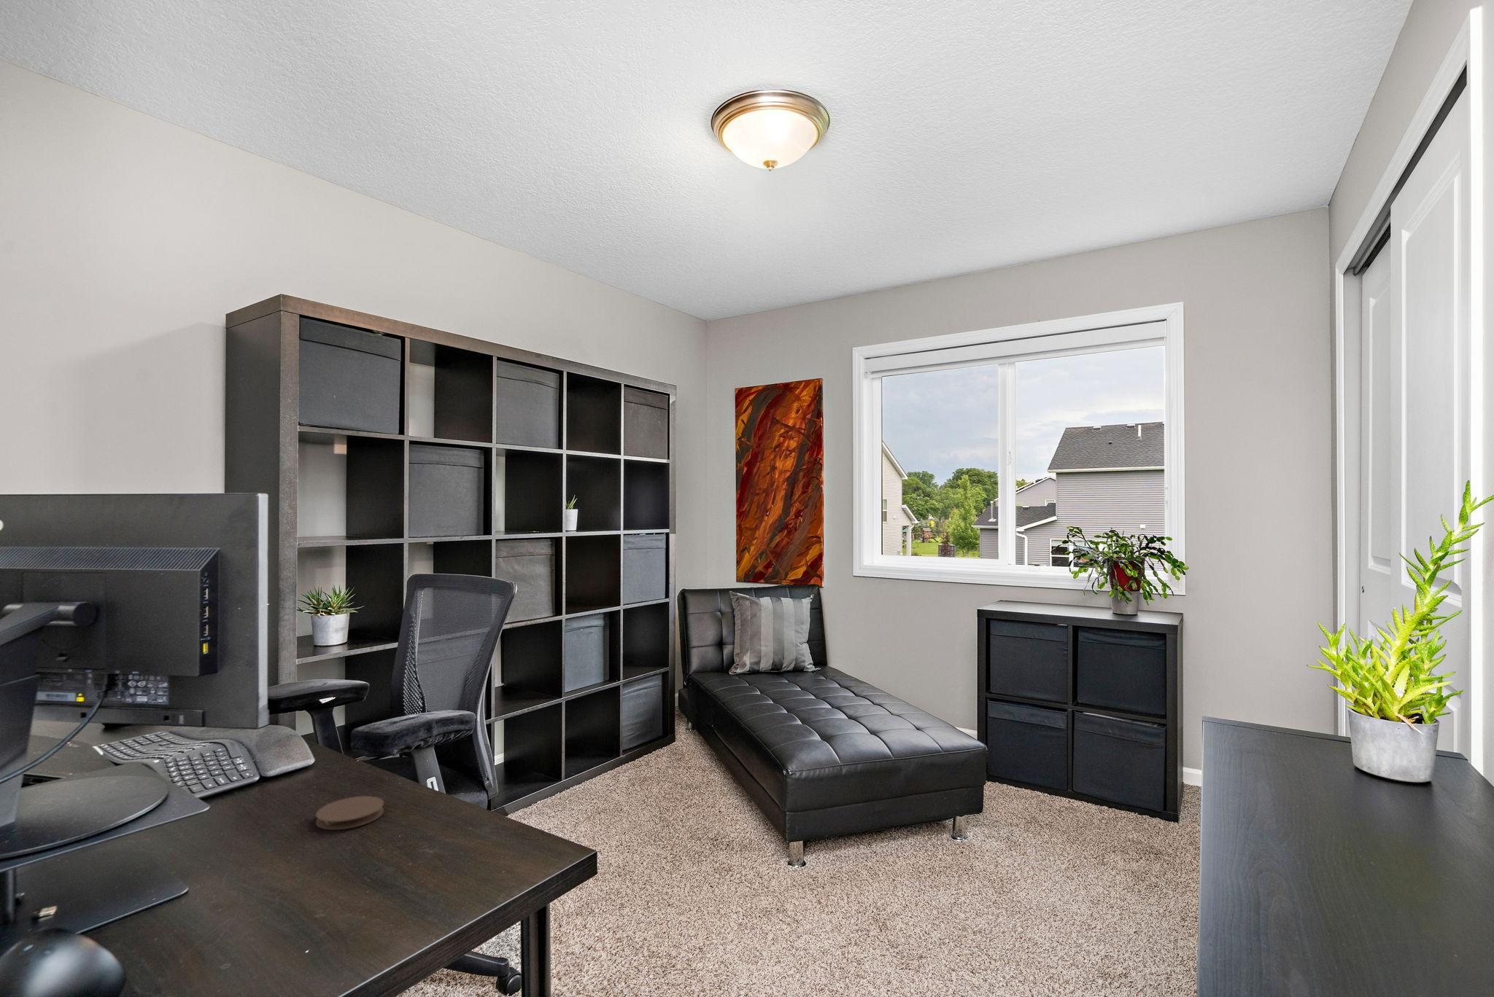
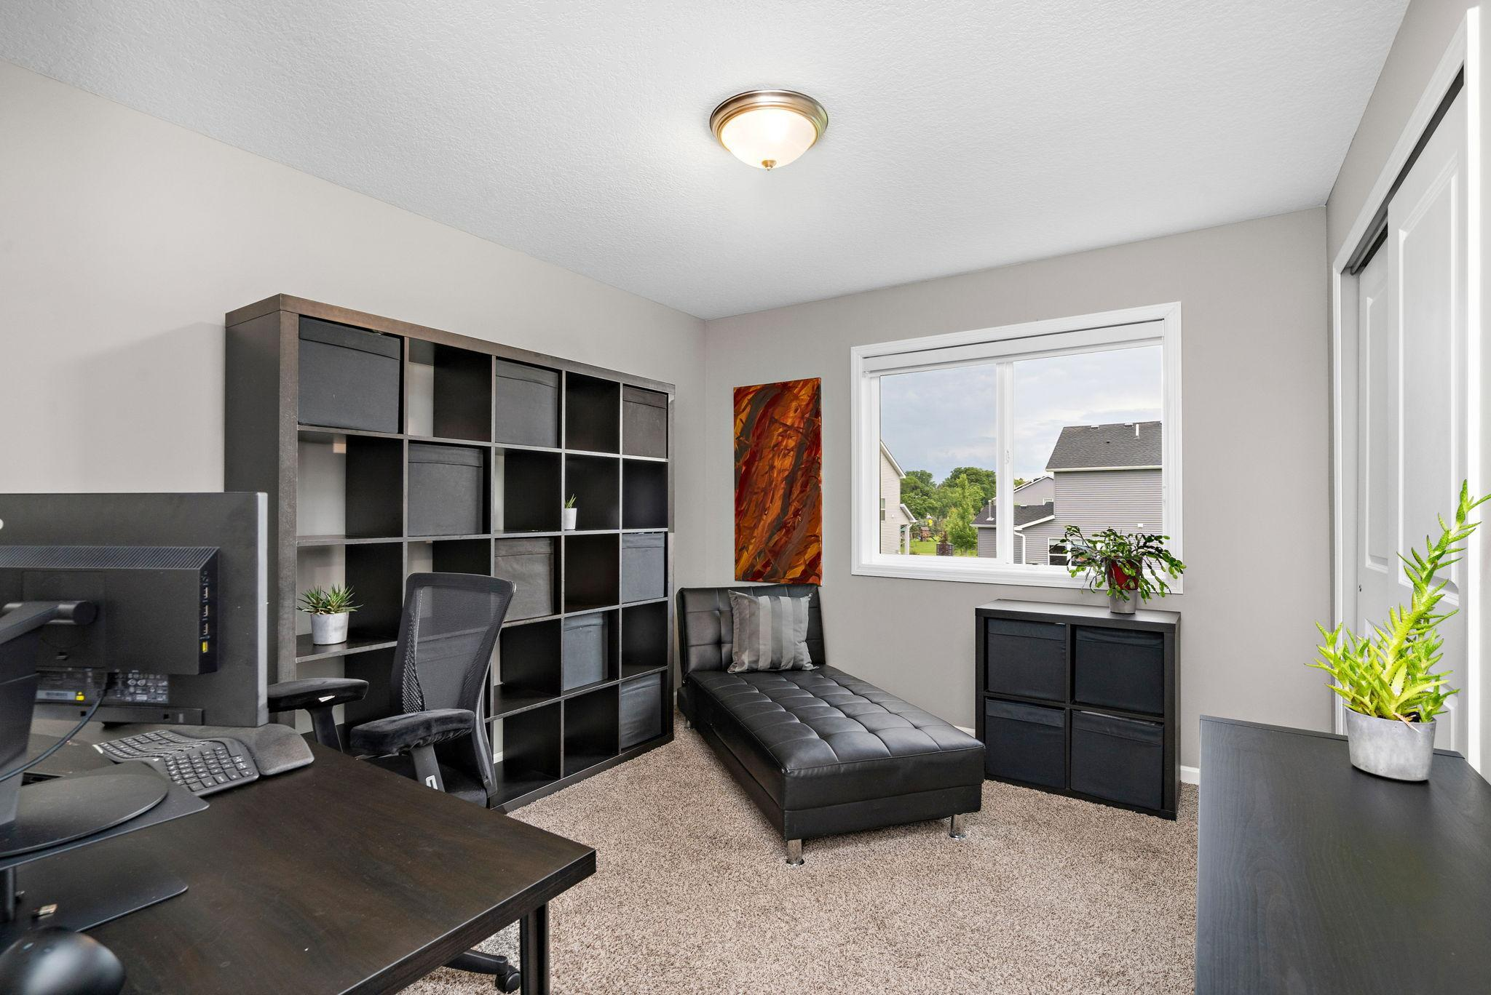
- coaster (351, 812)
